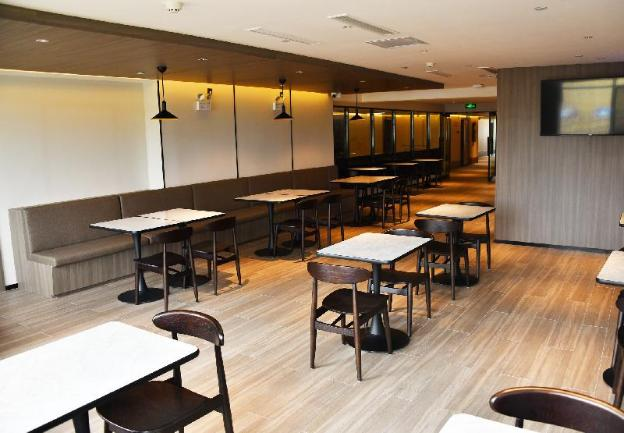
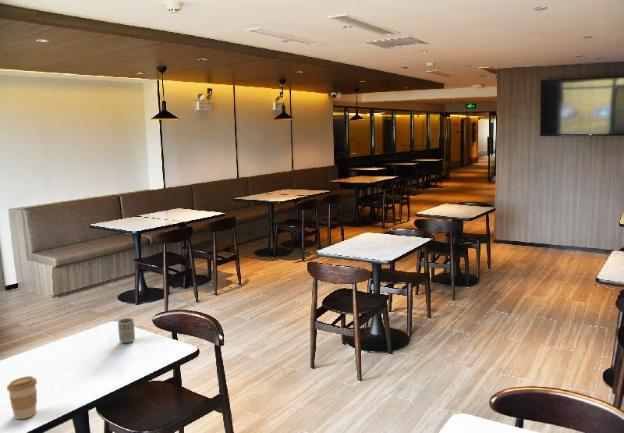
+ cup (126, 330)
+ coffee cup (23, 396)
